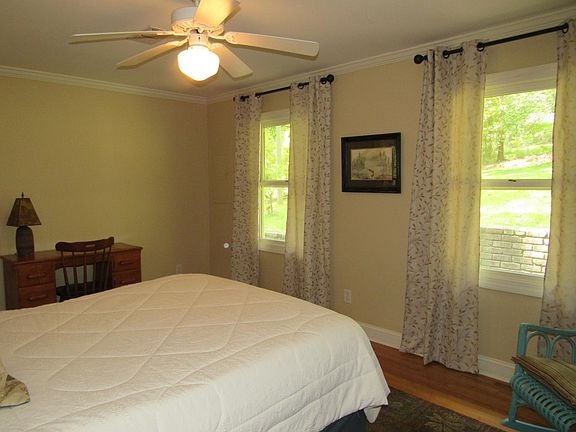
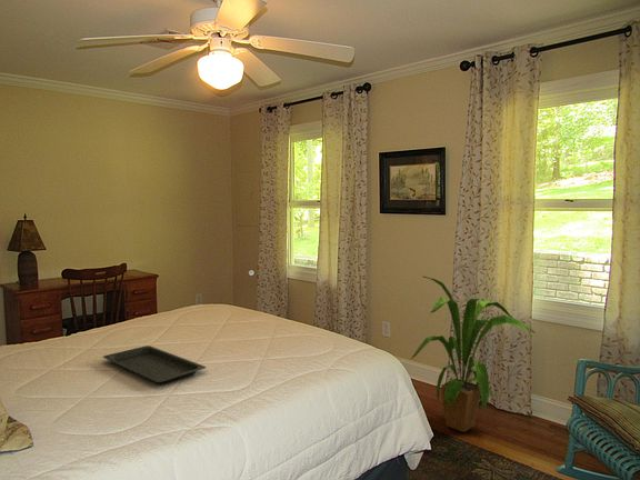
+ house plant (472, 356)
+ serving tray (152, 363)
